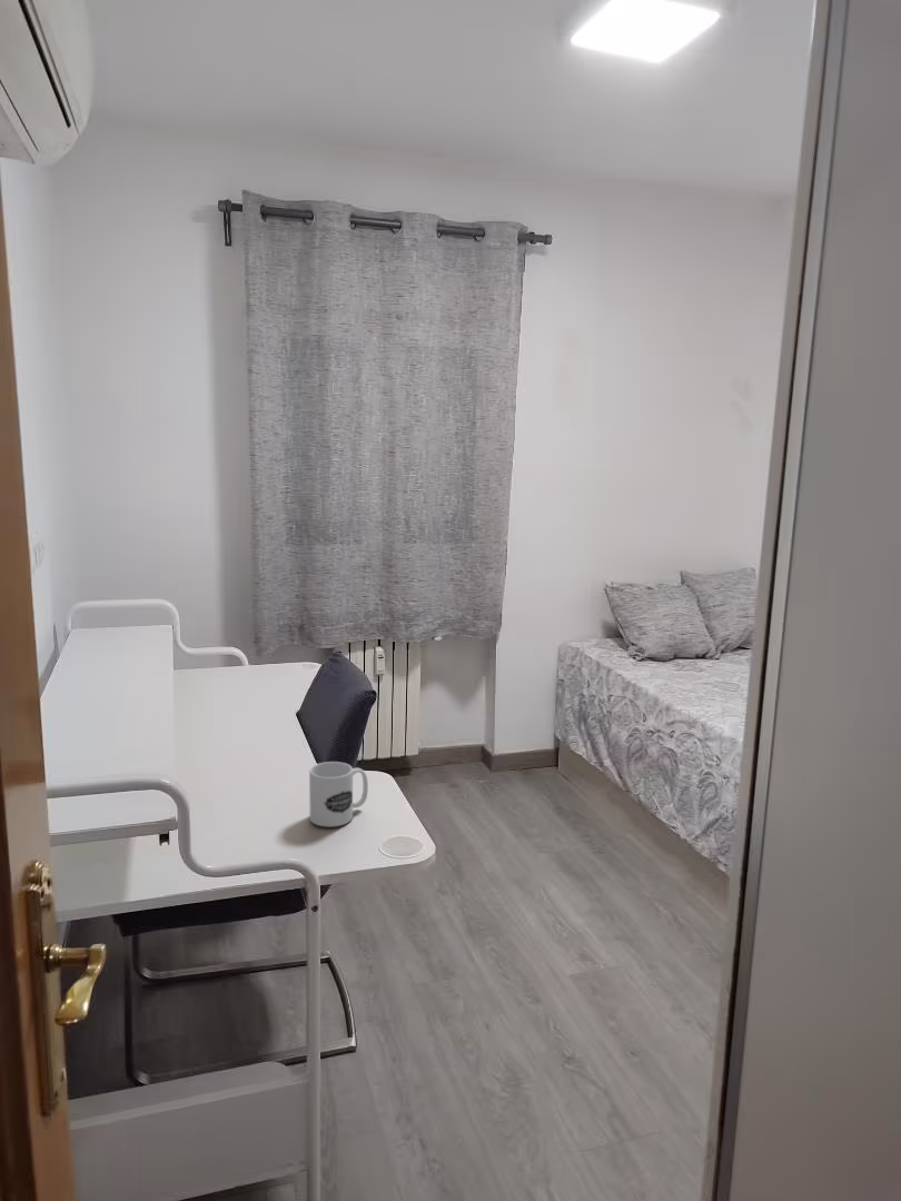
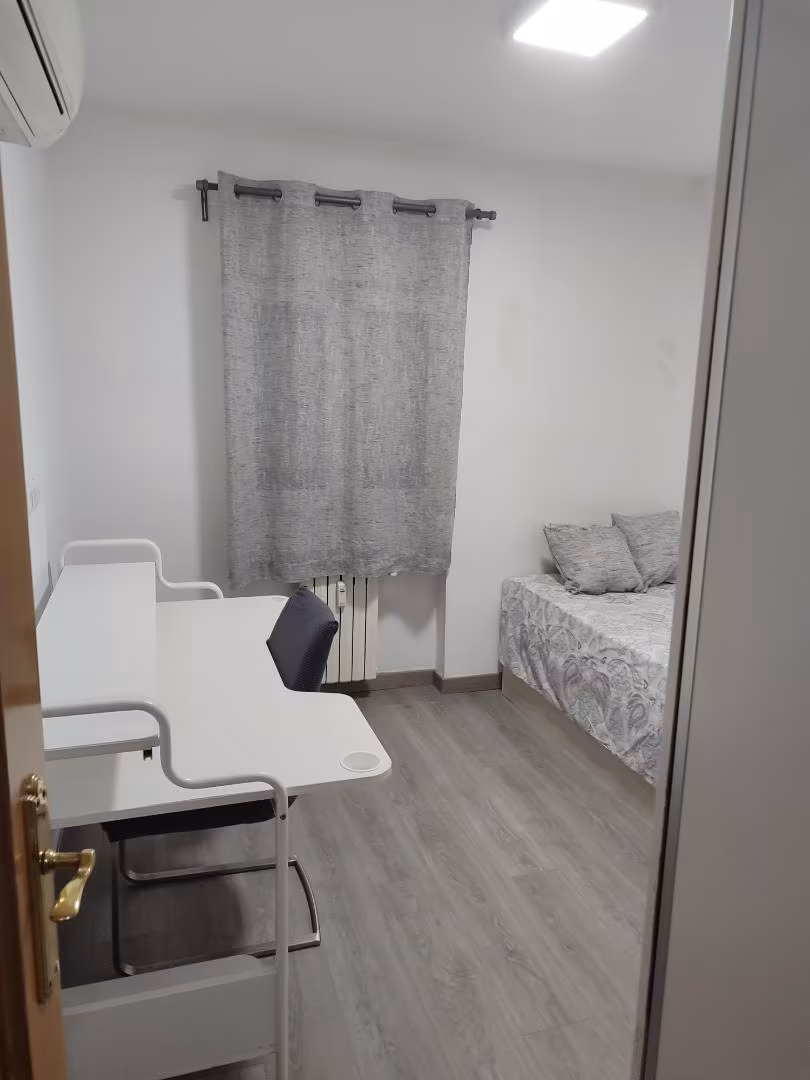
- mug (339, 791)
